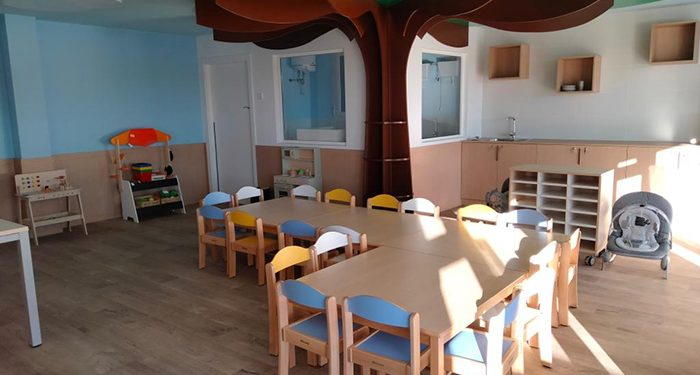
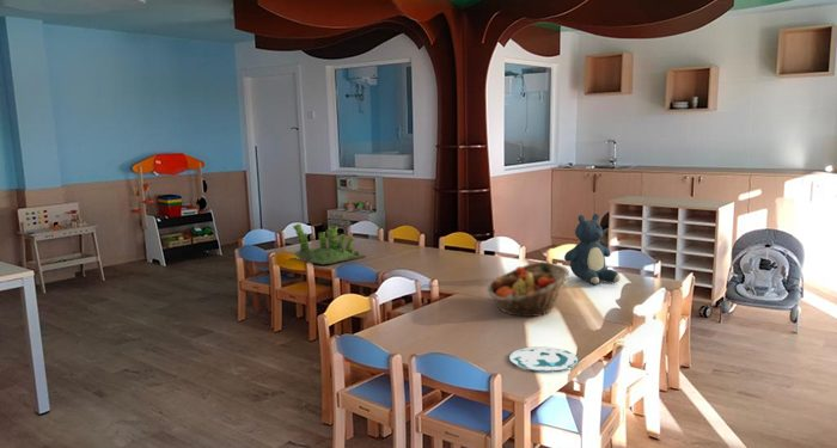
+ fruit basket (527, 287)
+ teddy bear (593, 247)
+ plant (324, 240)
+ plate (543, 355)
